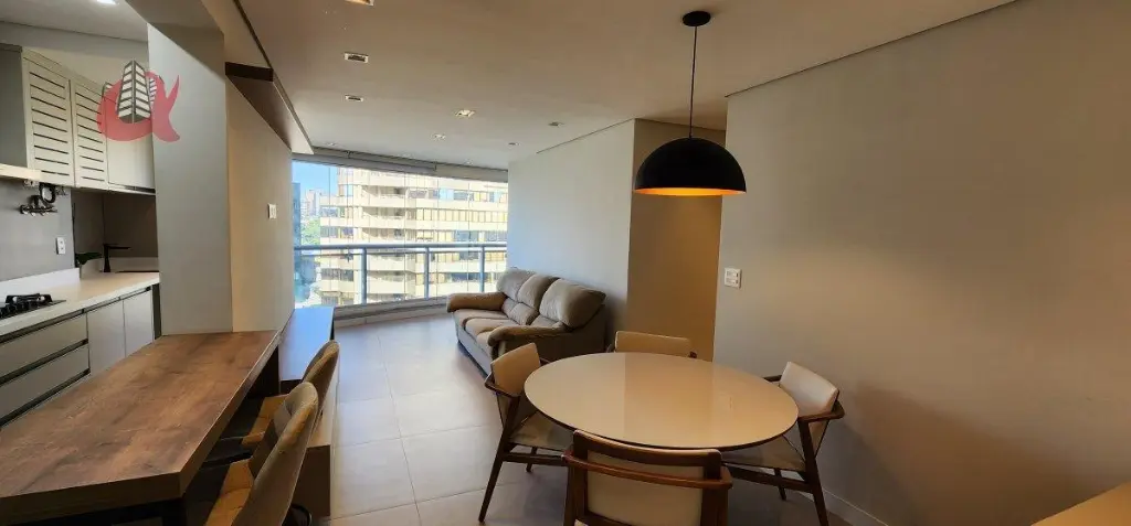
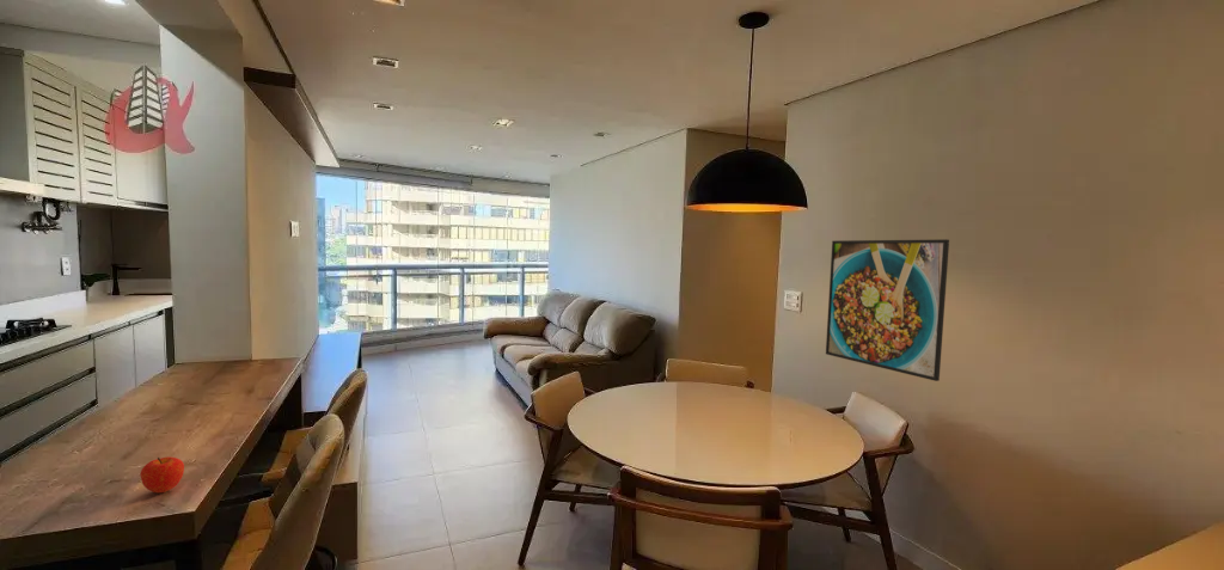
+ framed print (880, 304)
+ fruit (163, 473)
